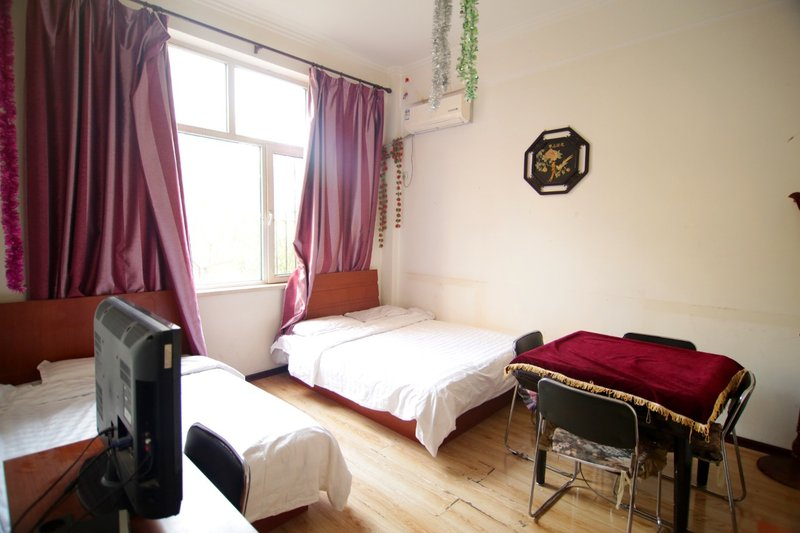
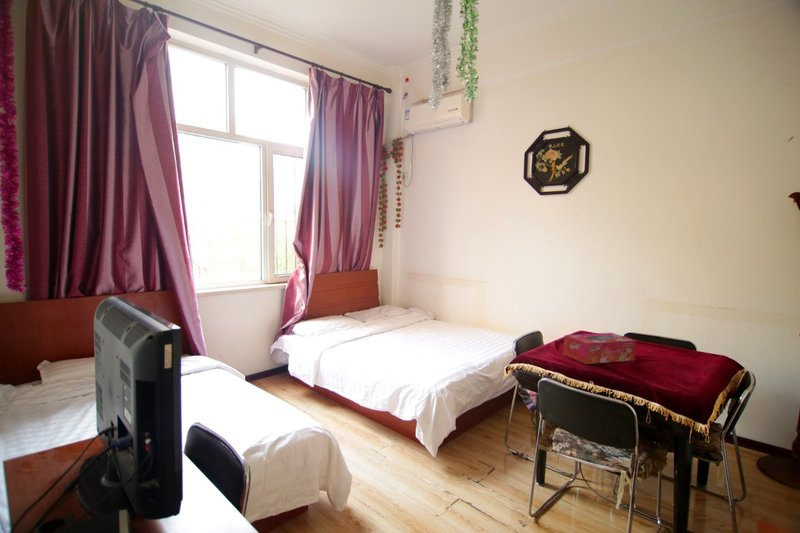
+ tissue box (599, 347)
